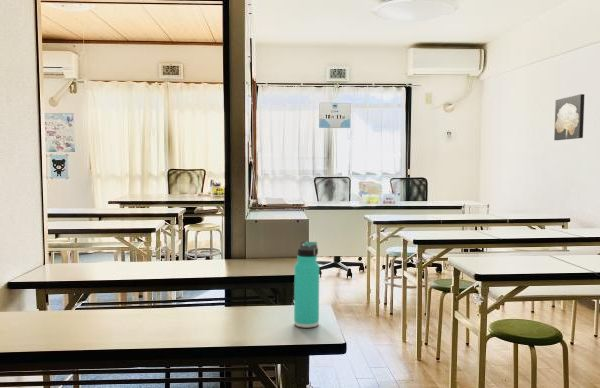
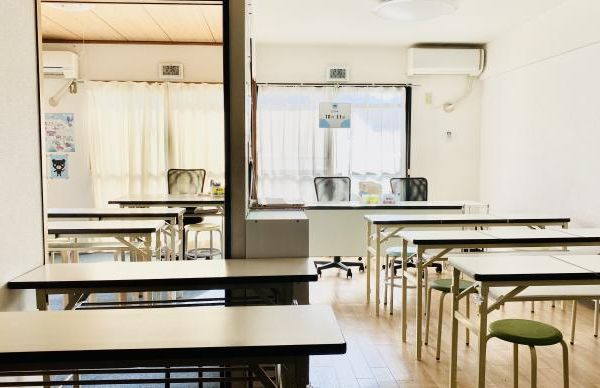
- thermos bottle (306, 282)
- wall art (568, 118)
